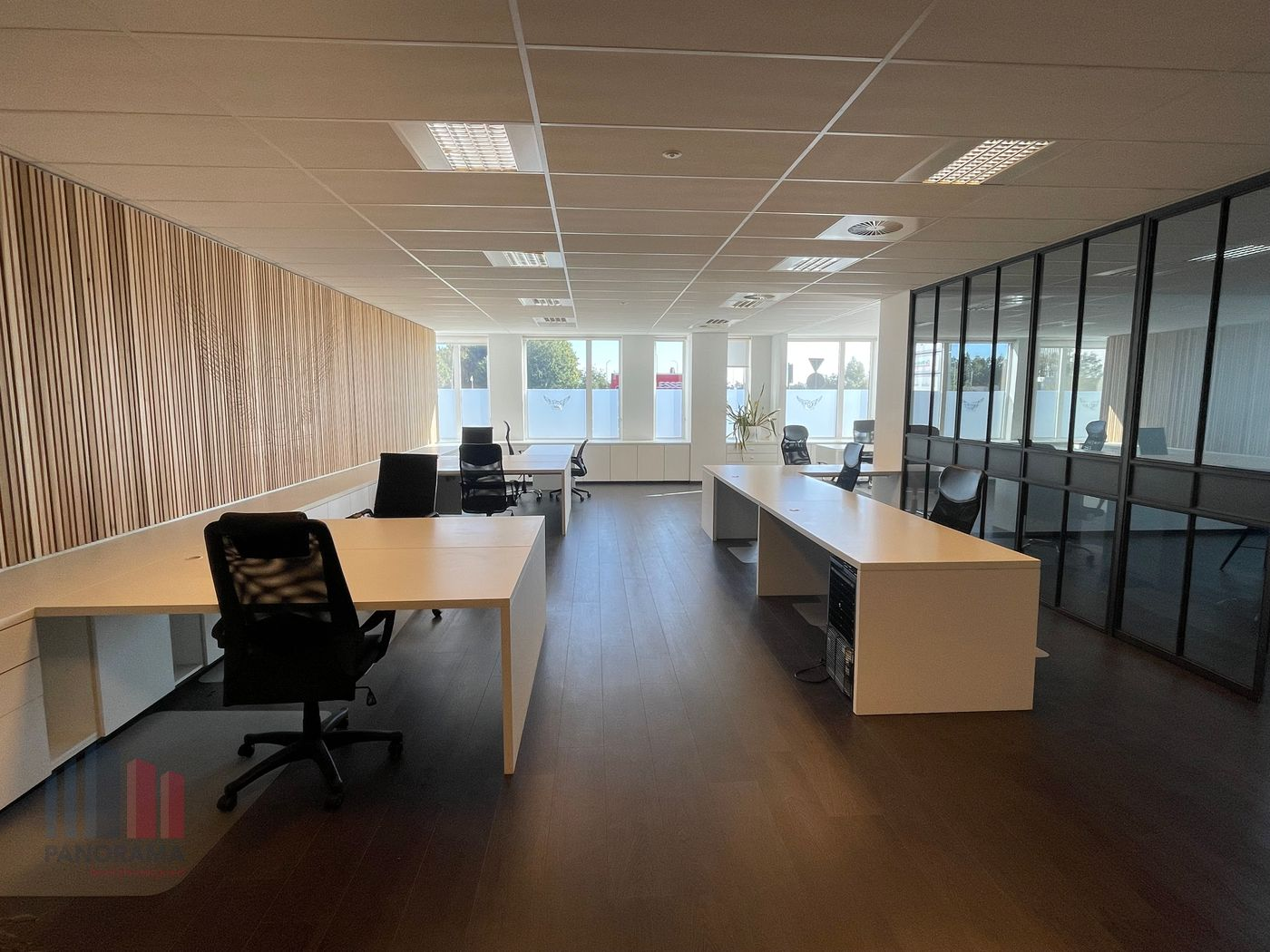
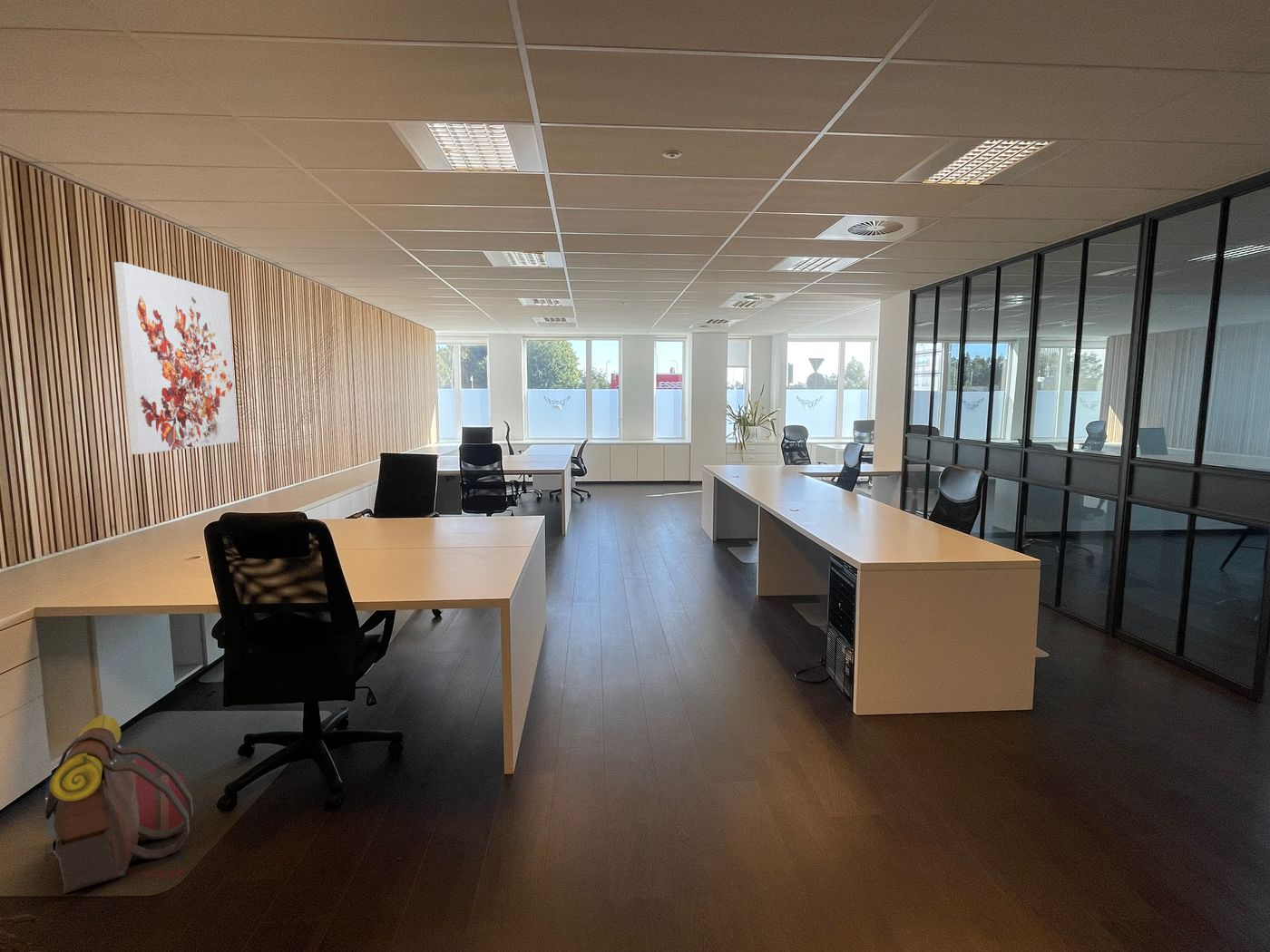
+ wall art (184, 364)
+ backpack (119, 793)
